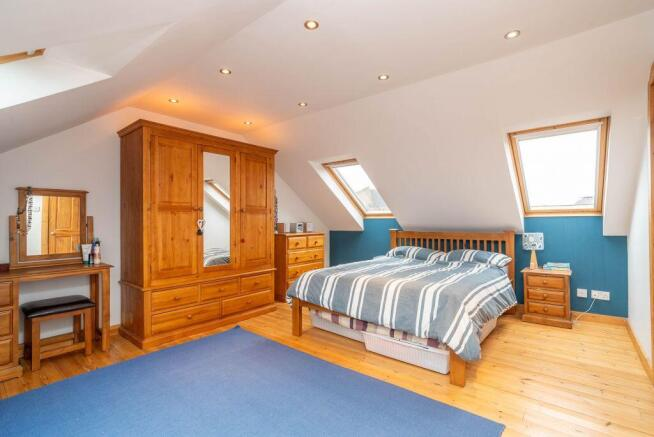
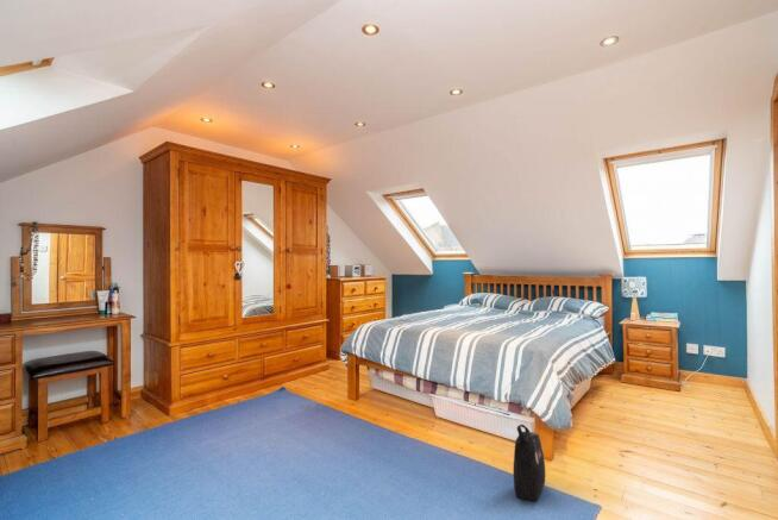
+ backpack (529, 458)
